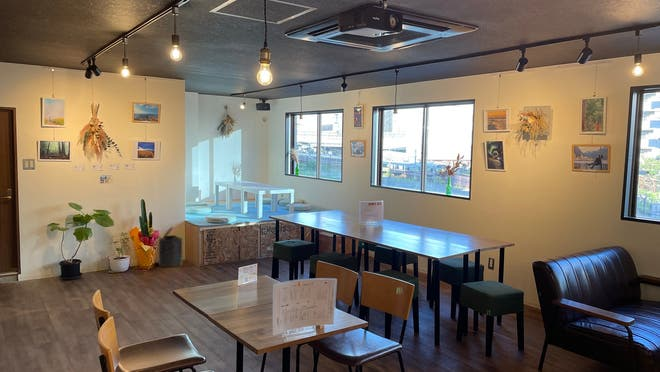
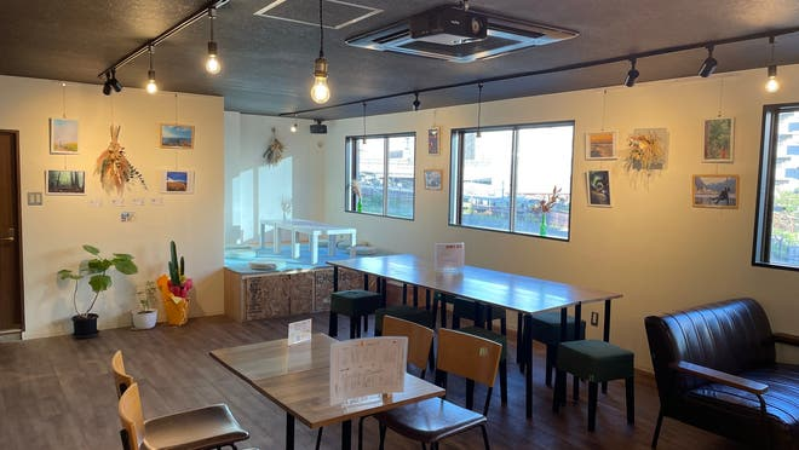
- trash can (170, 245)
